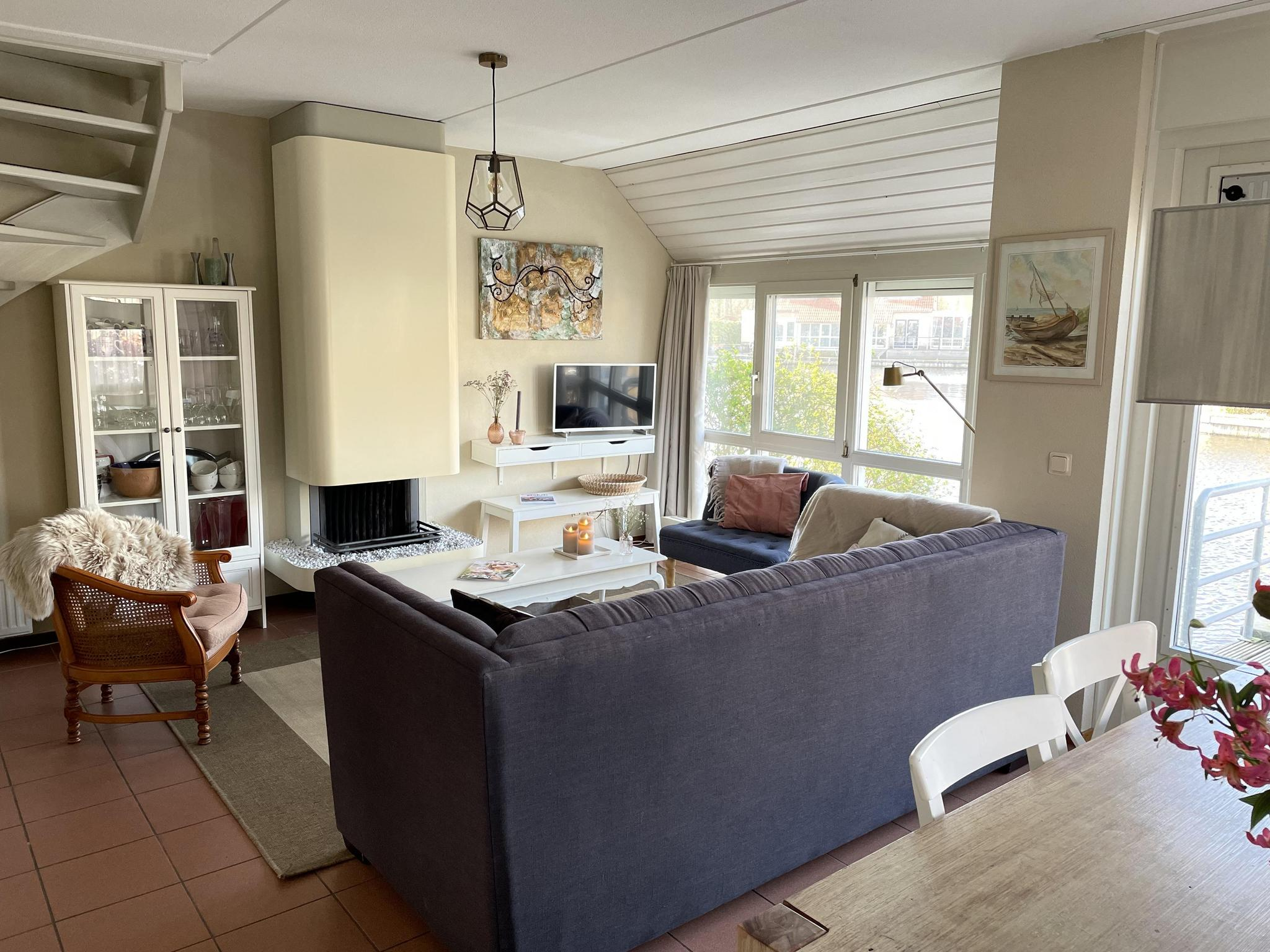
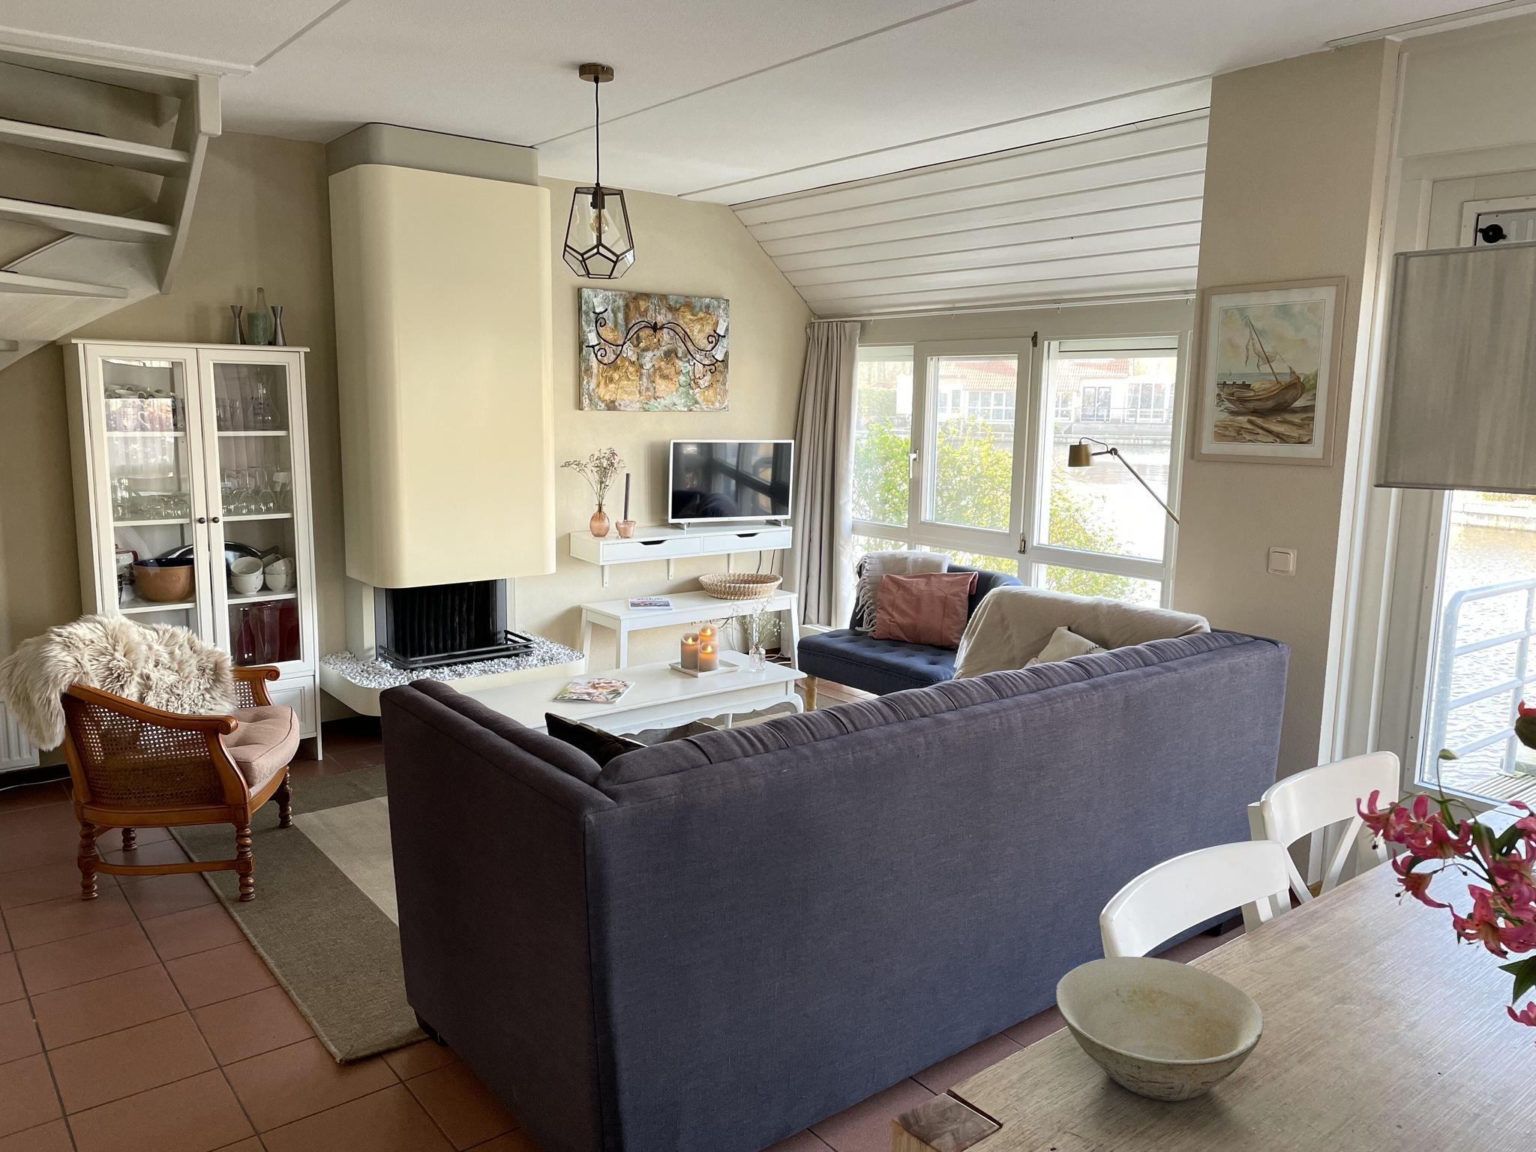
+ bowl (1155, 1037)
